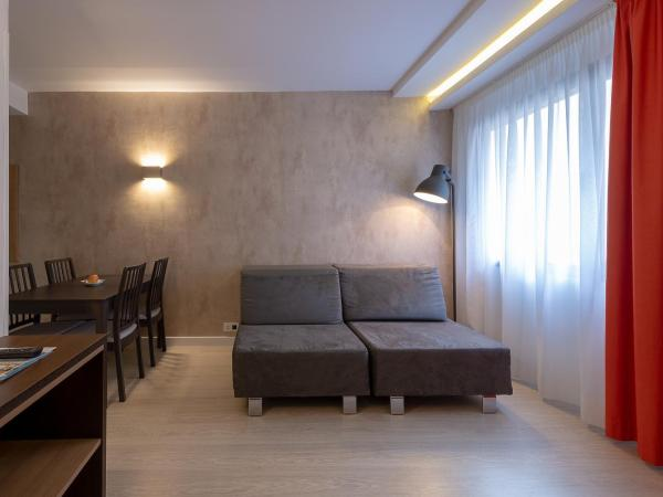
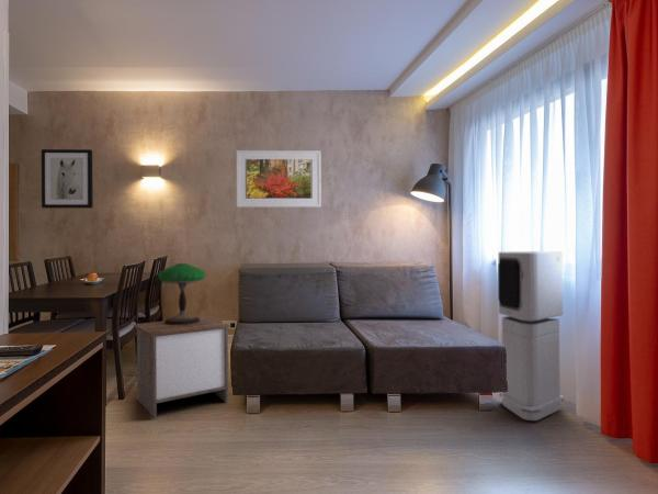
+ nightstand (181, 361)
+ air purifier (535, 330)
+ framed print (279, 179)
+ wall art (67, 178)
+ table lamp (182, 292)
